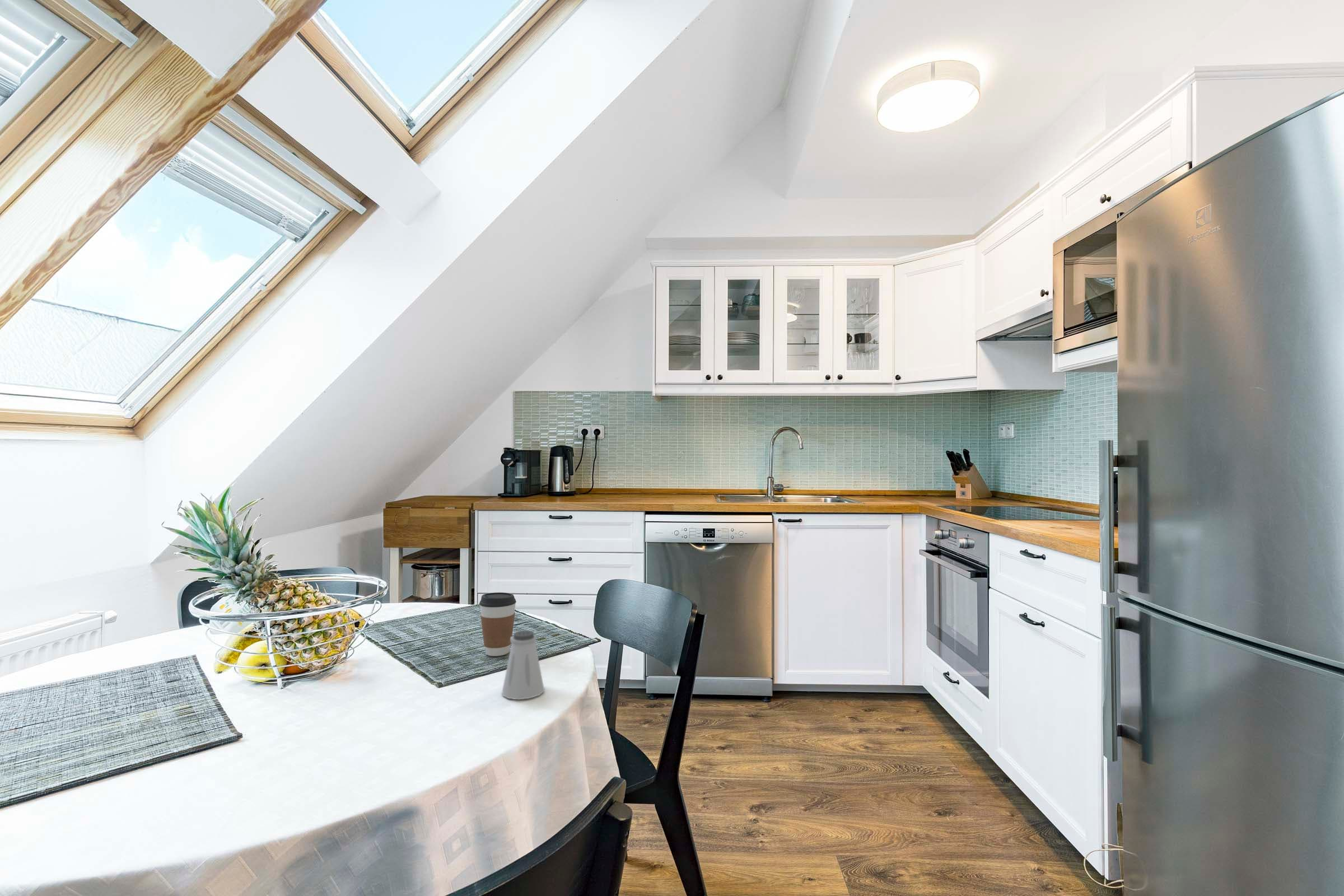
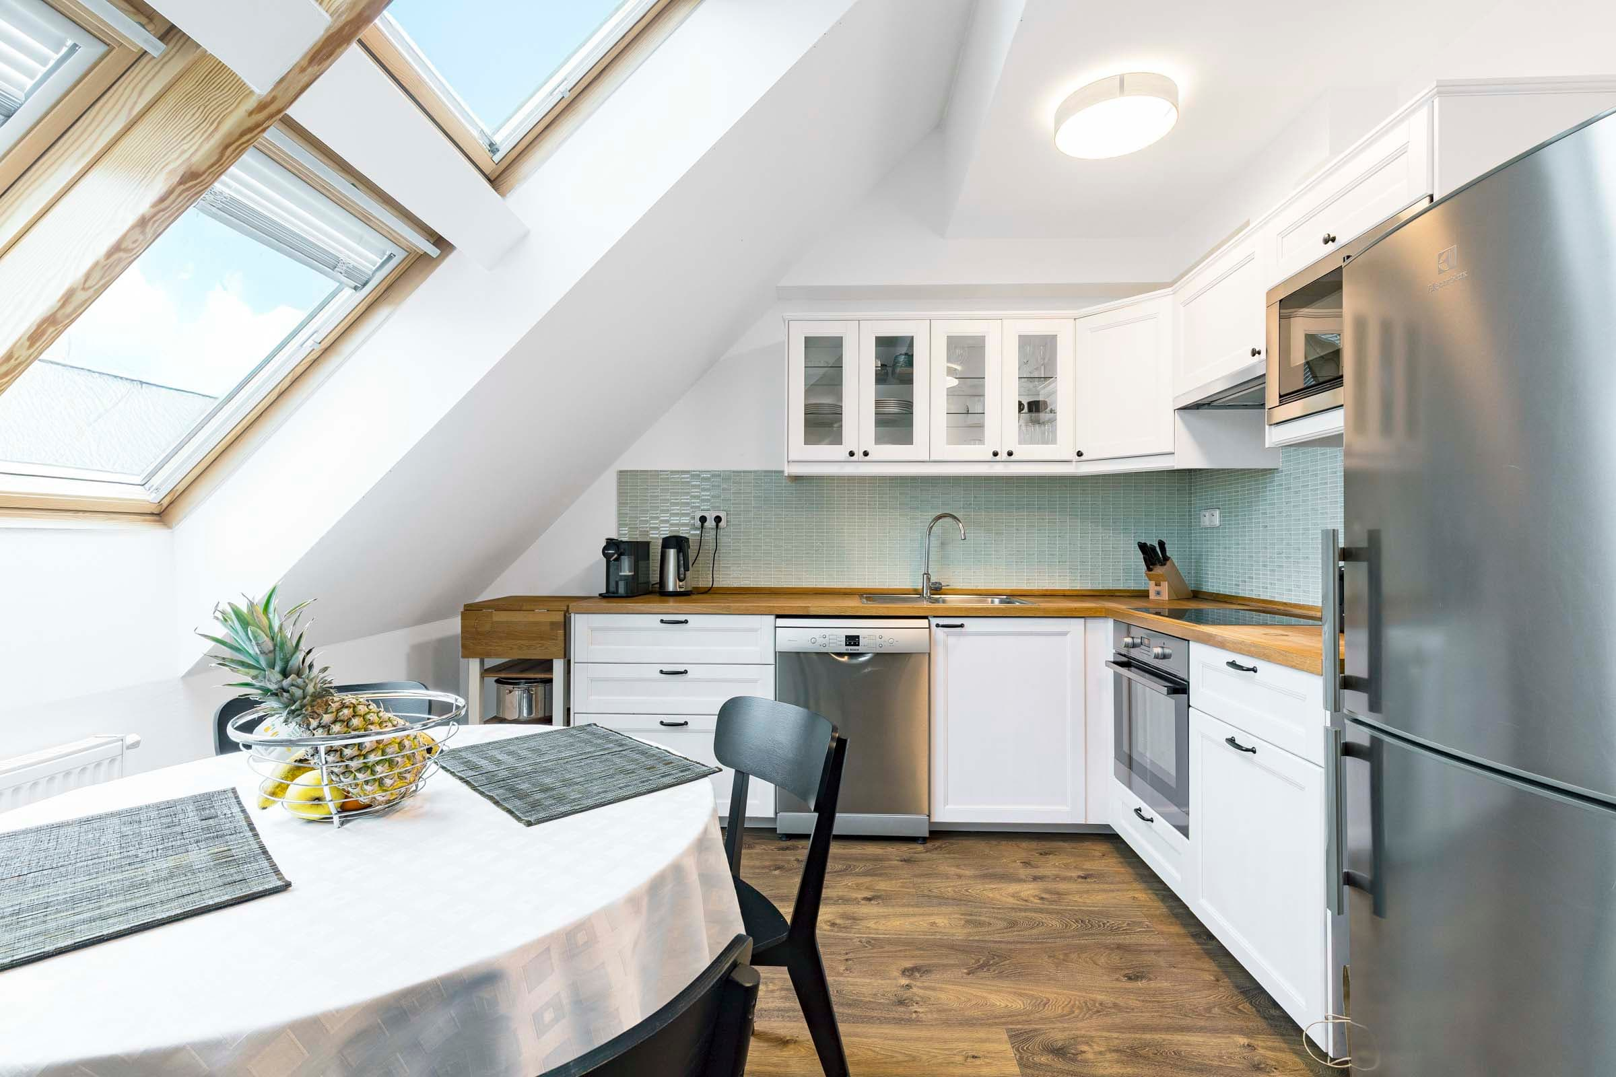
- saltshaker (523, 662)
- coffee cup (497, 623)
